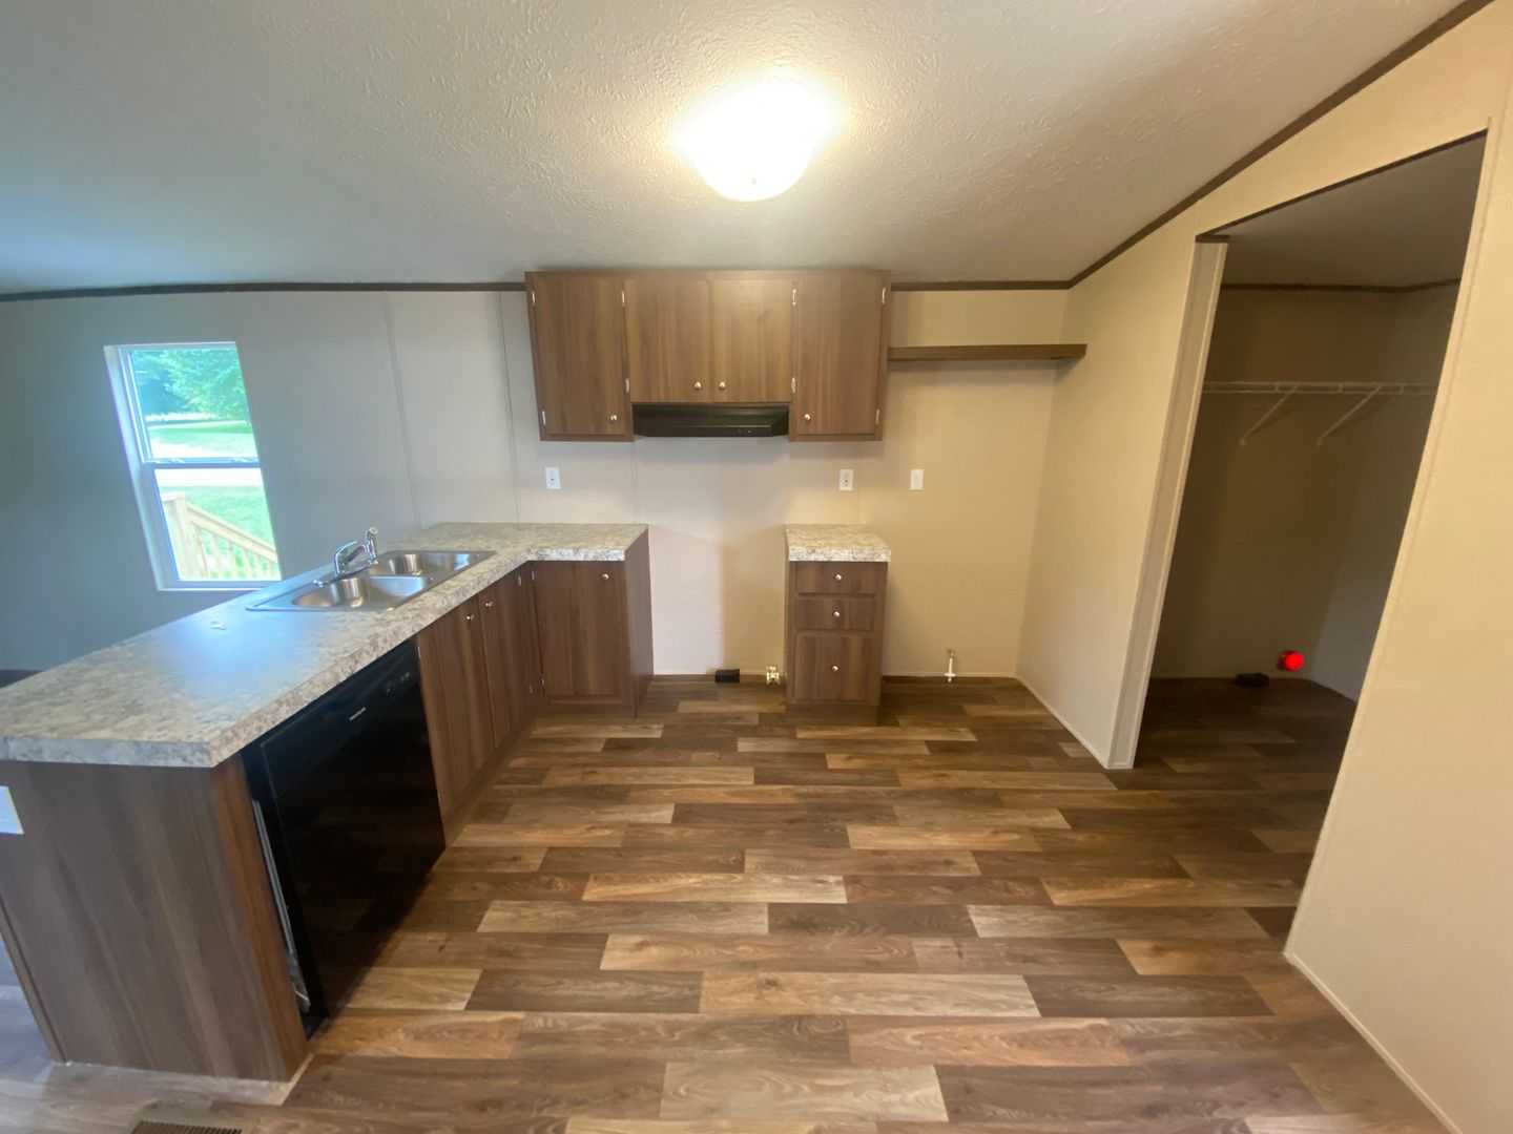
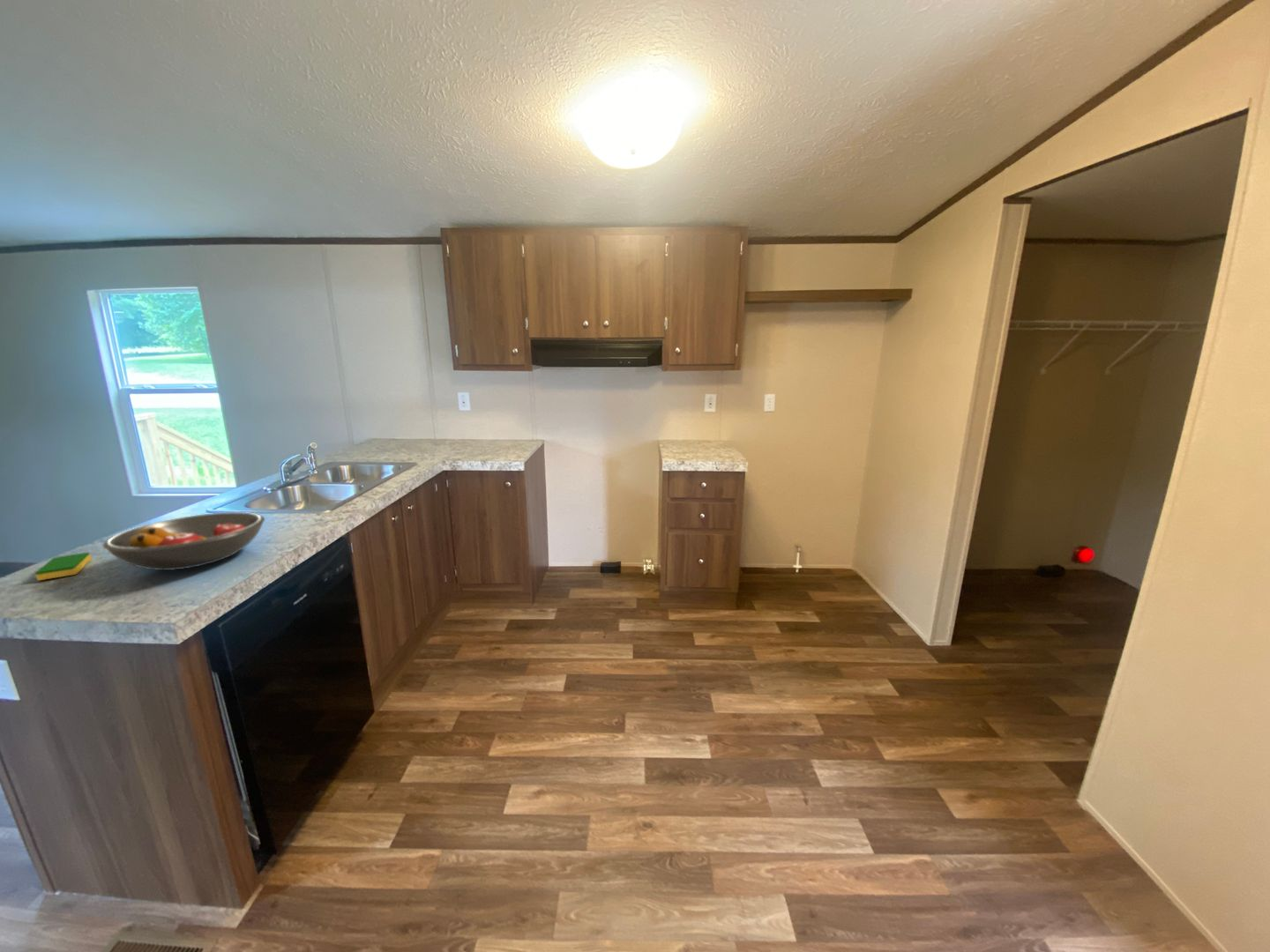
+ dish sponge (64, 565)
+ fruit bowl (192, 539)
